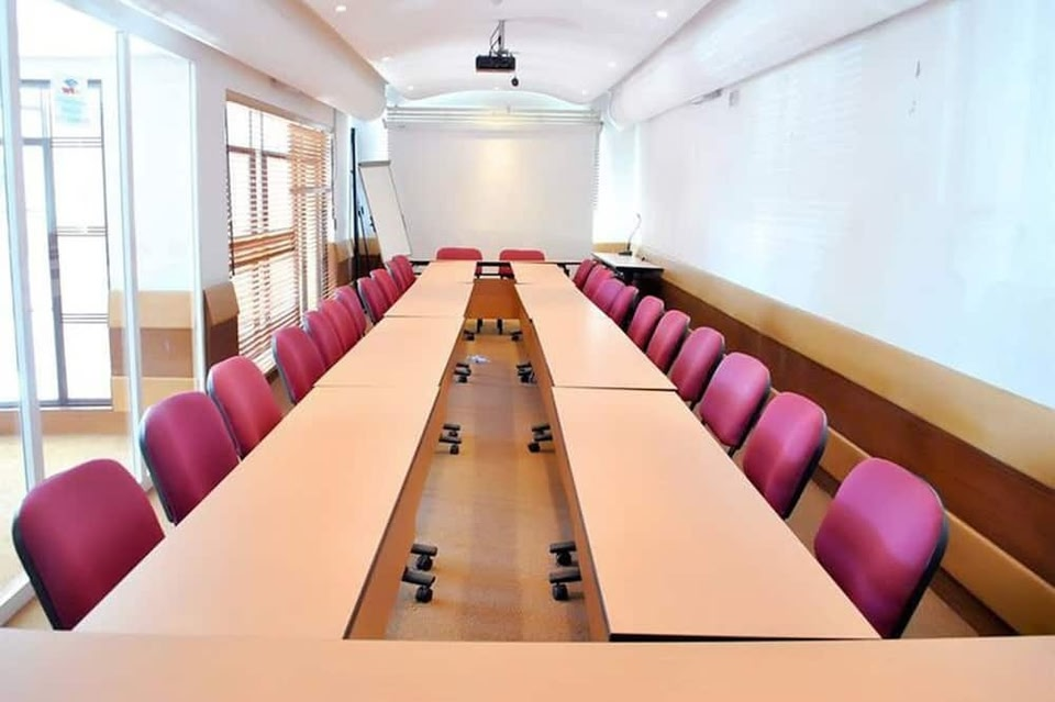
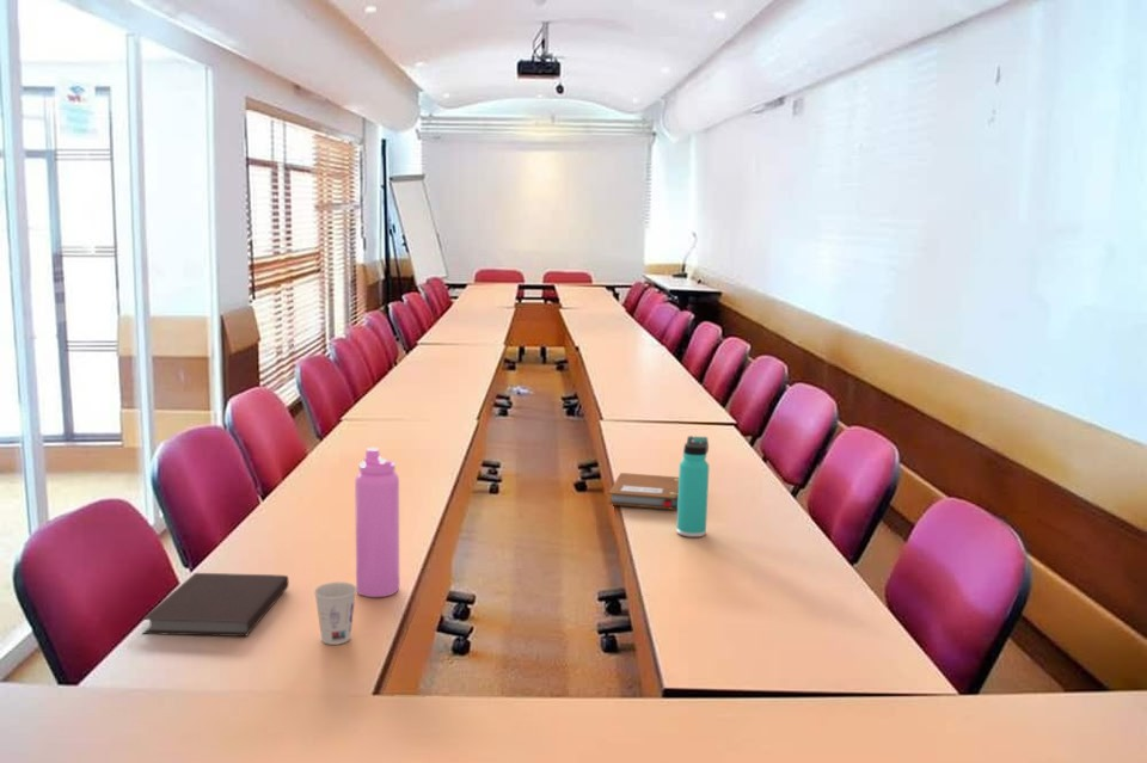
+ thermos bottle (693, 485)
+ notebook (648, 491)
+ notebook (220, 602)
+ cup (336, 614)
+ water bottle (378, 521)
